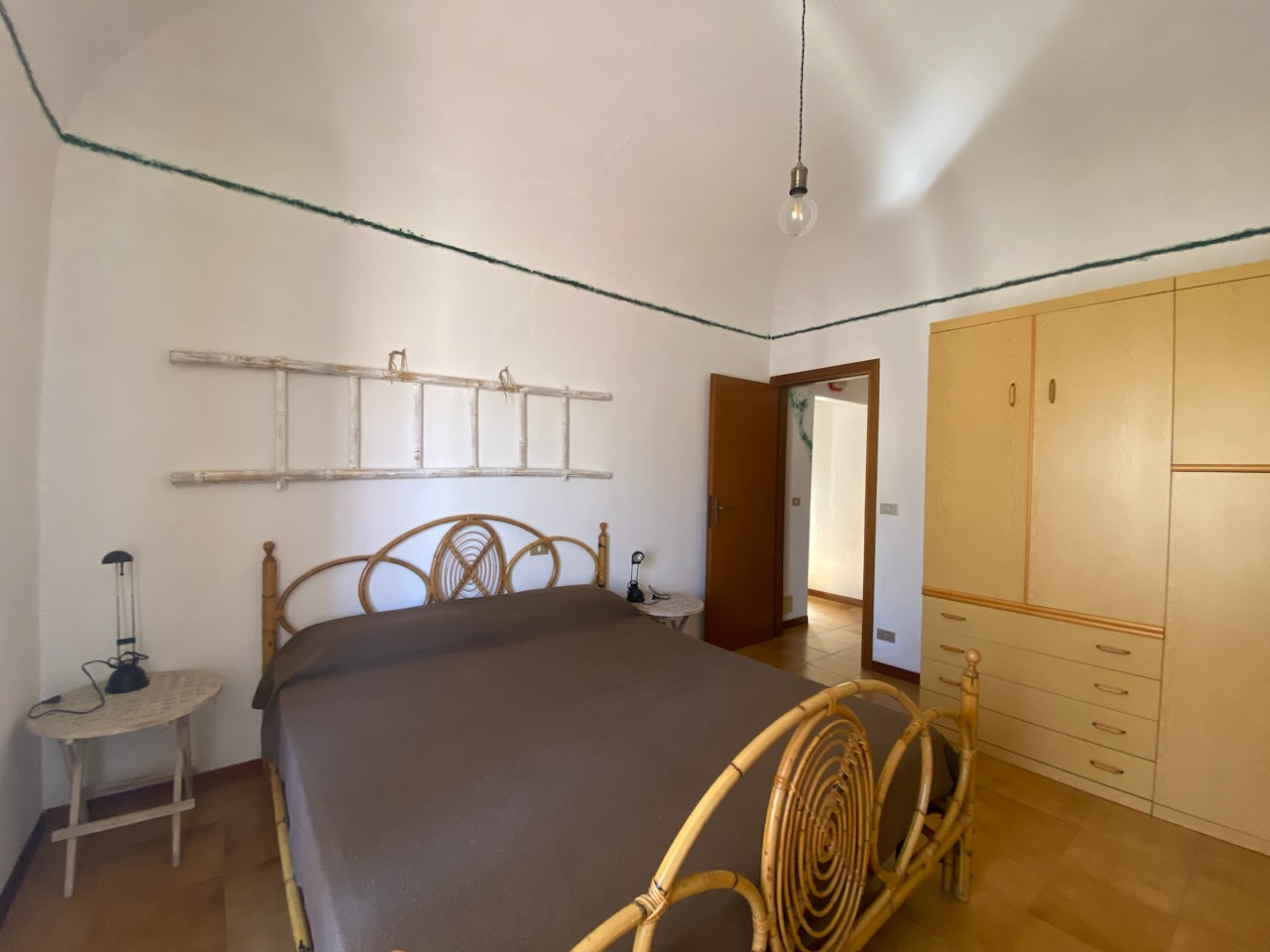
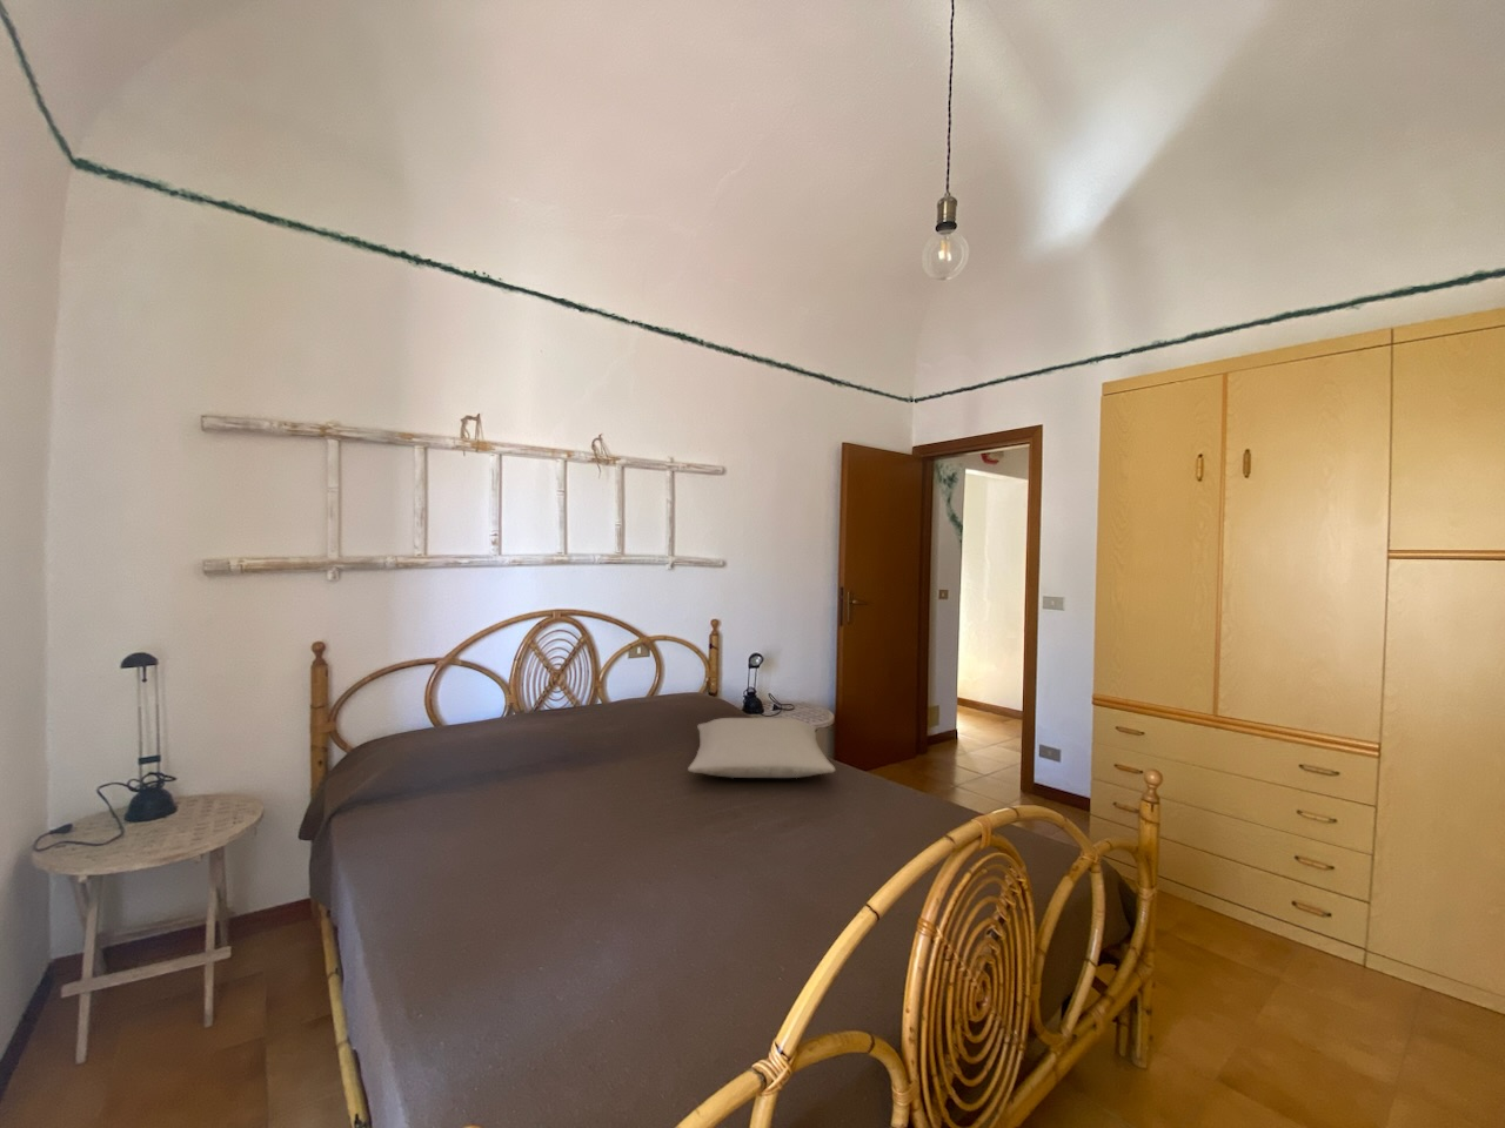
+ pillow (758, 745)
